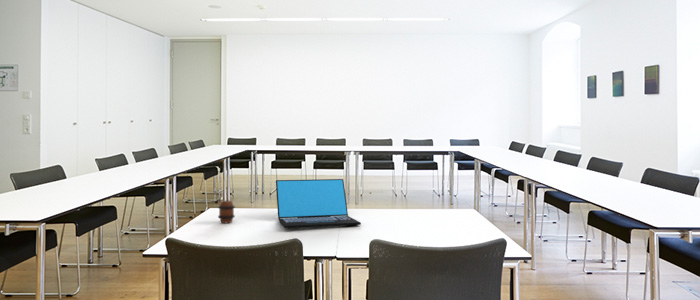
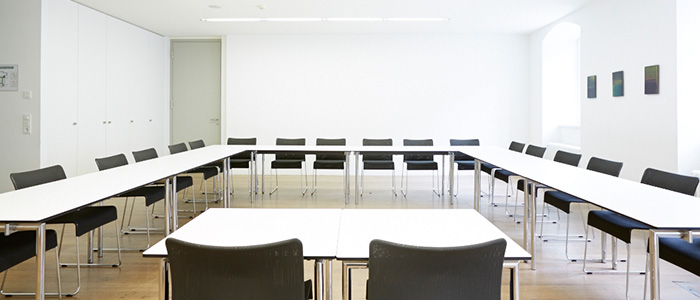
- laptop (316, 201)
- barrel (226, 211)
